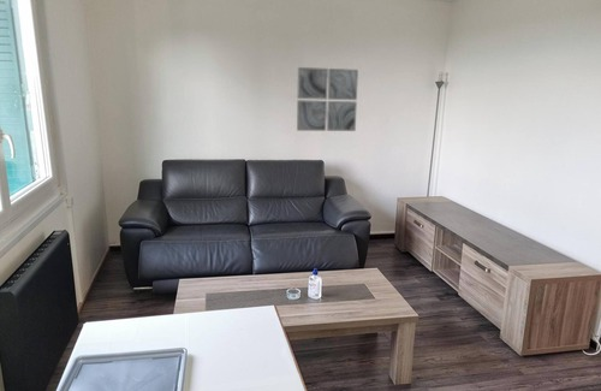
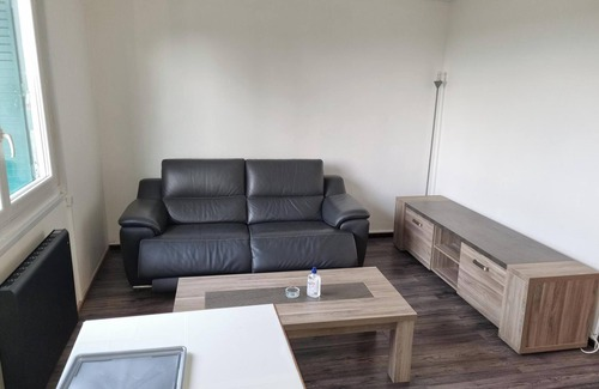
- wall art (326, 99)
